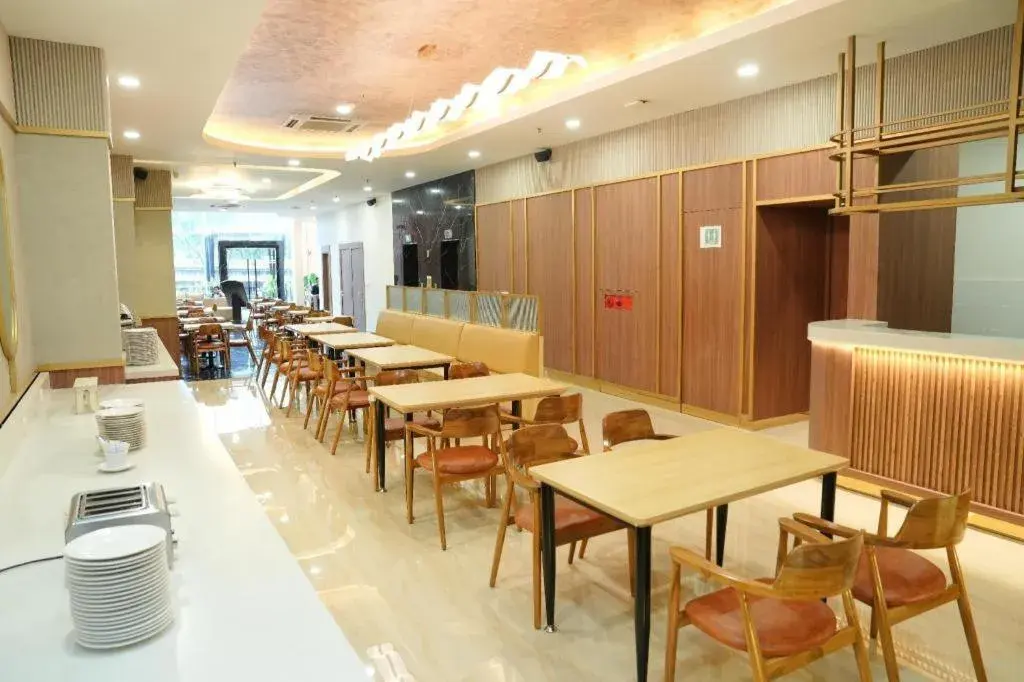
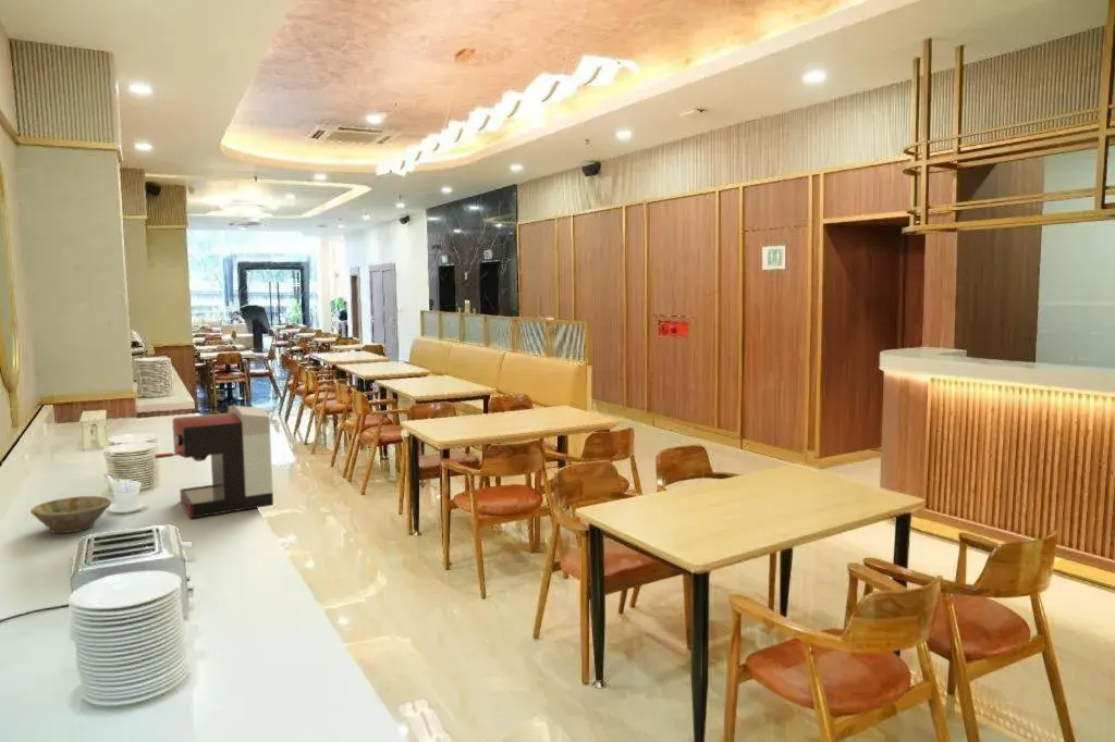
+ coffee maker (211, 456)
+ bowl (72, 516)
